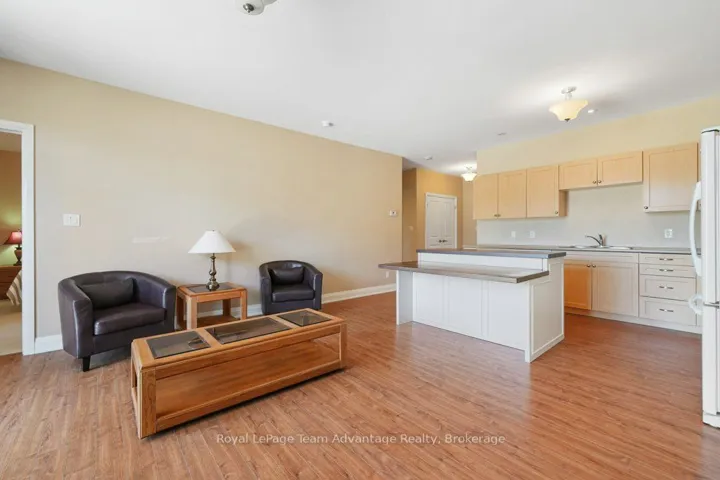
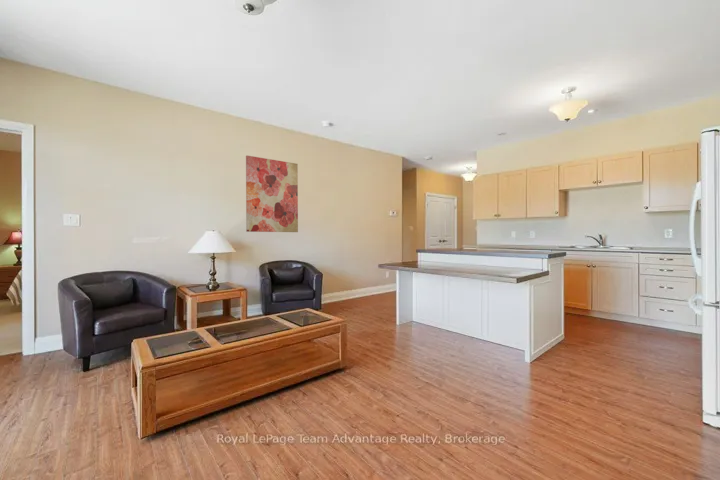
+ wall art (273, 195)
